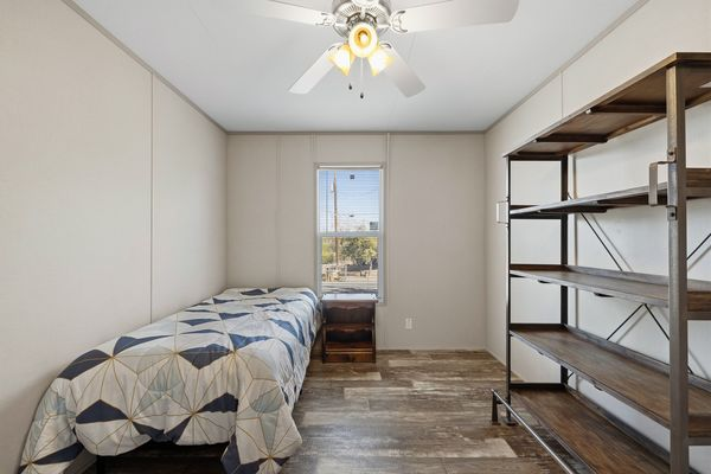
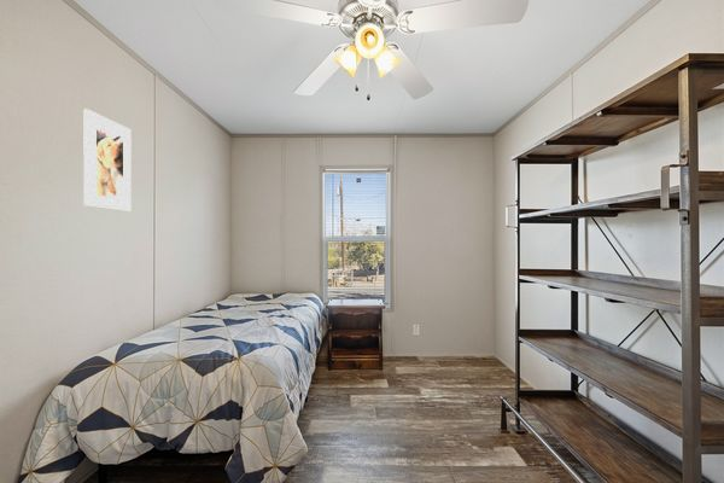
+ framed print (109, 164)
